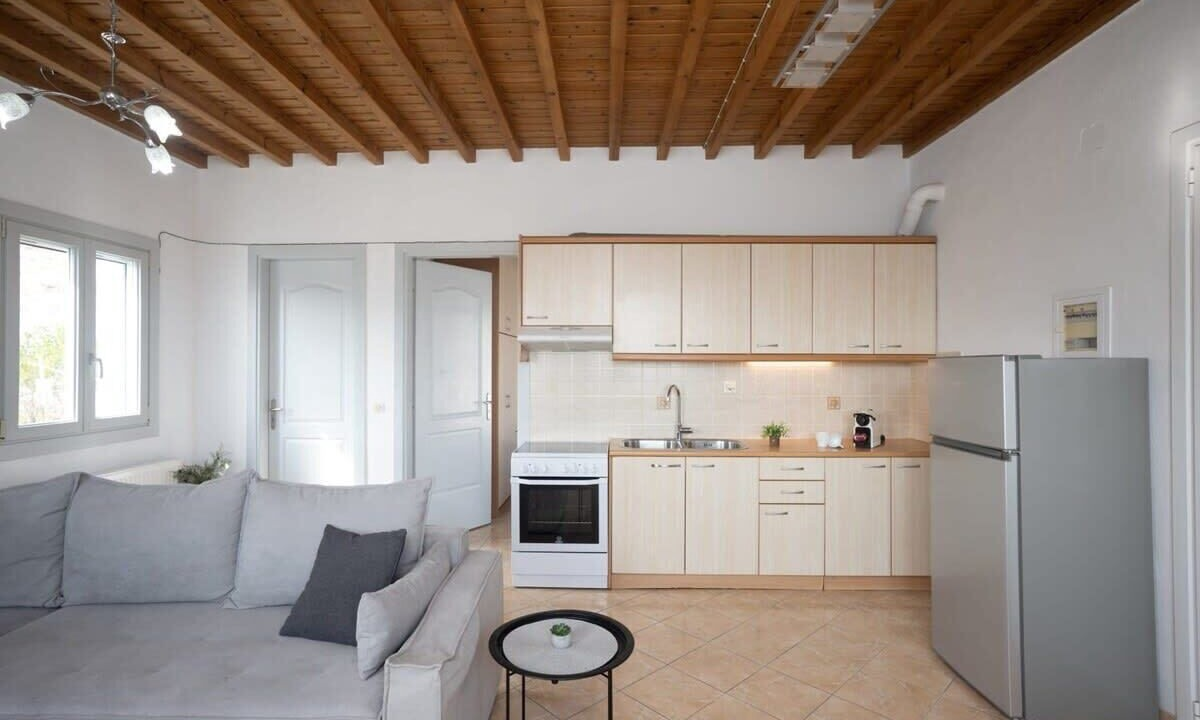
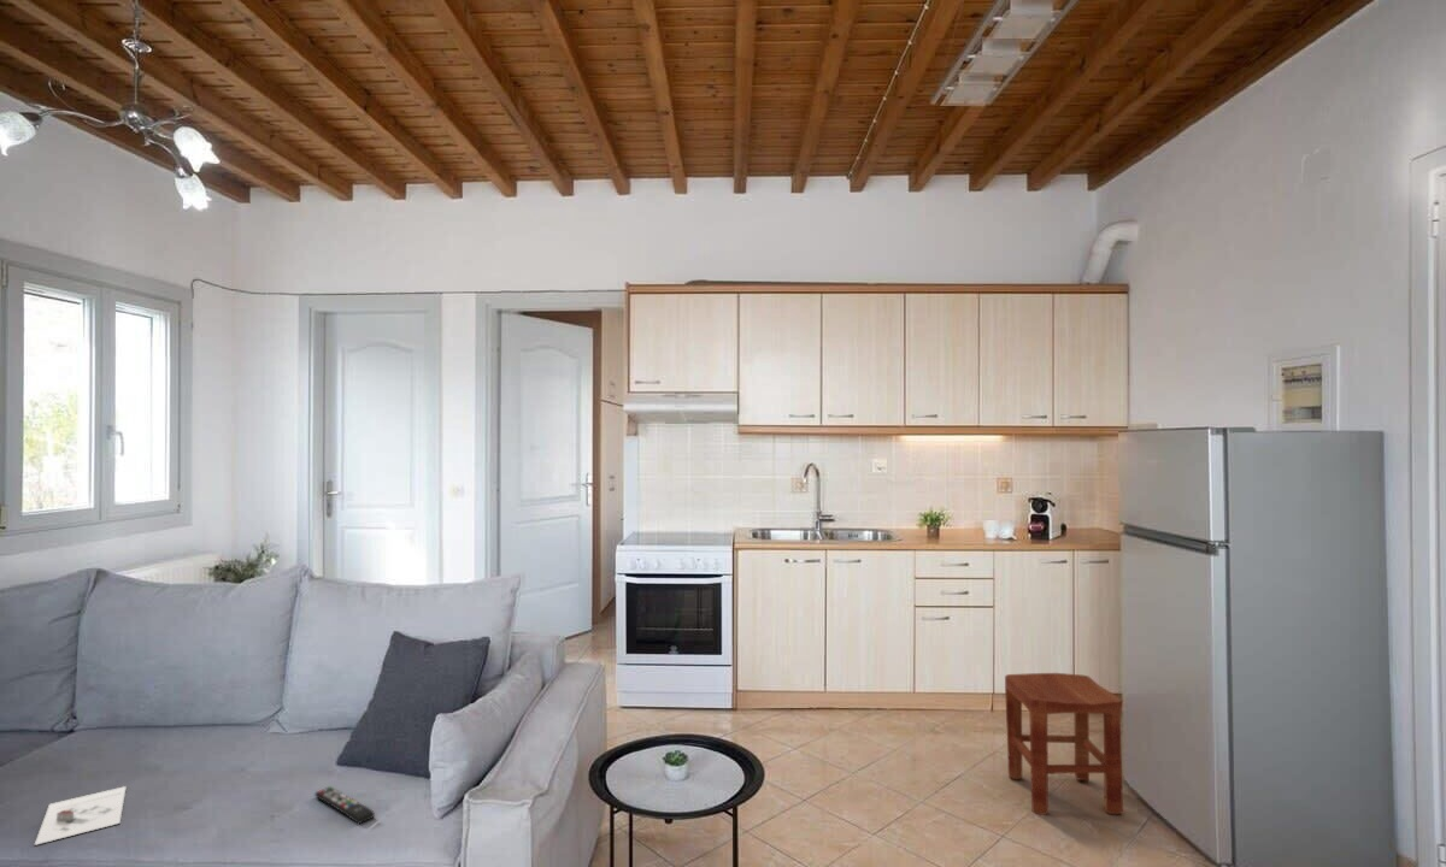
+ architectural model (83, 809)
+ remote control (343, 803)
+ stool (1062, 739)
